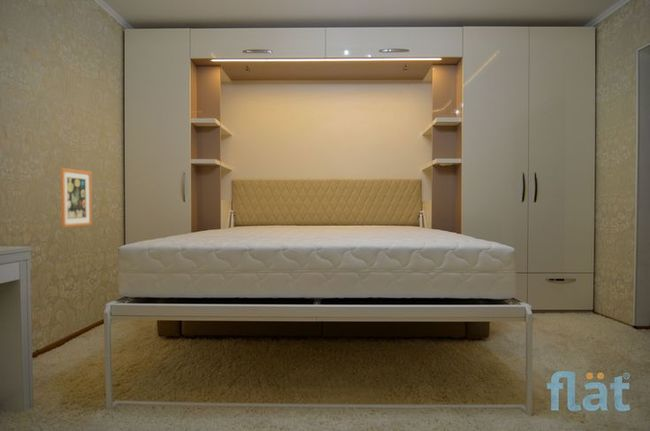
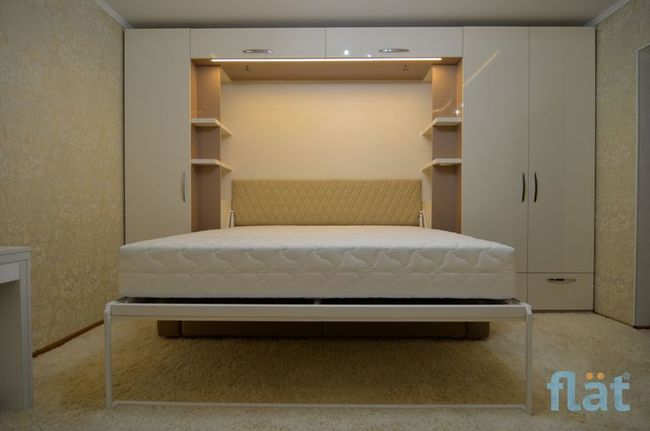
- wall art (77, 198)
